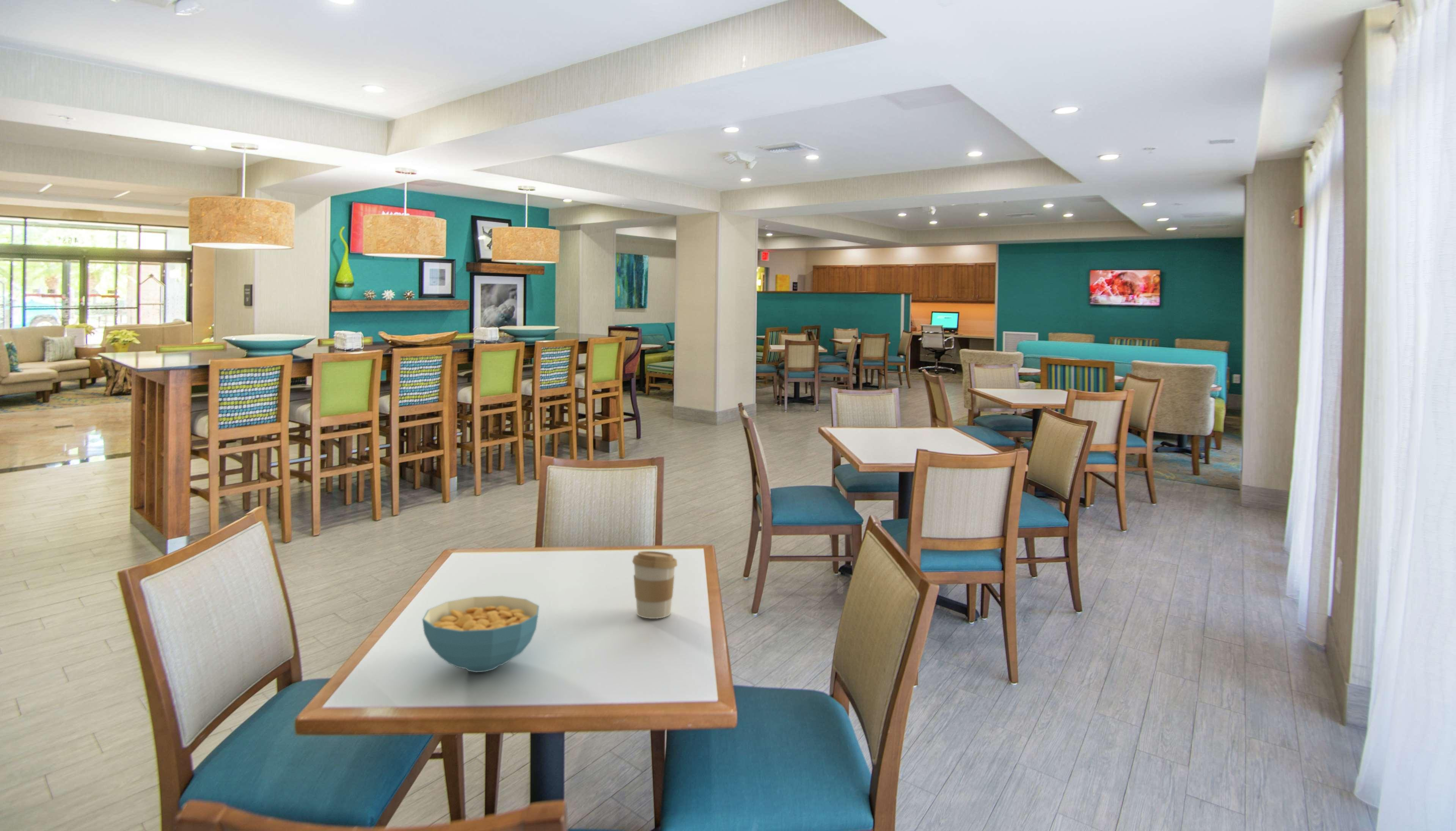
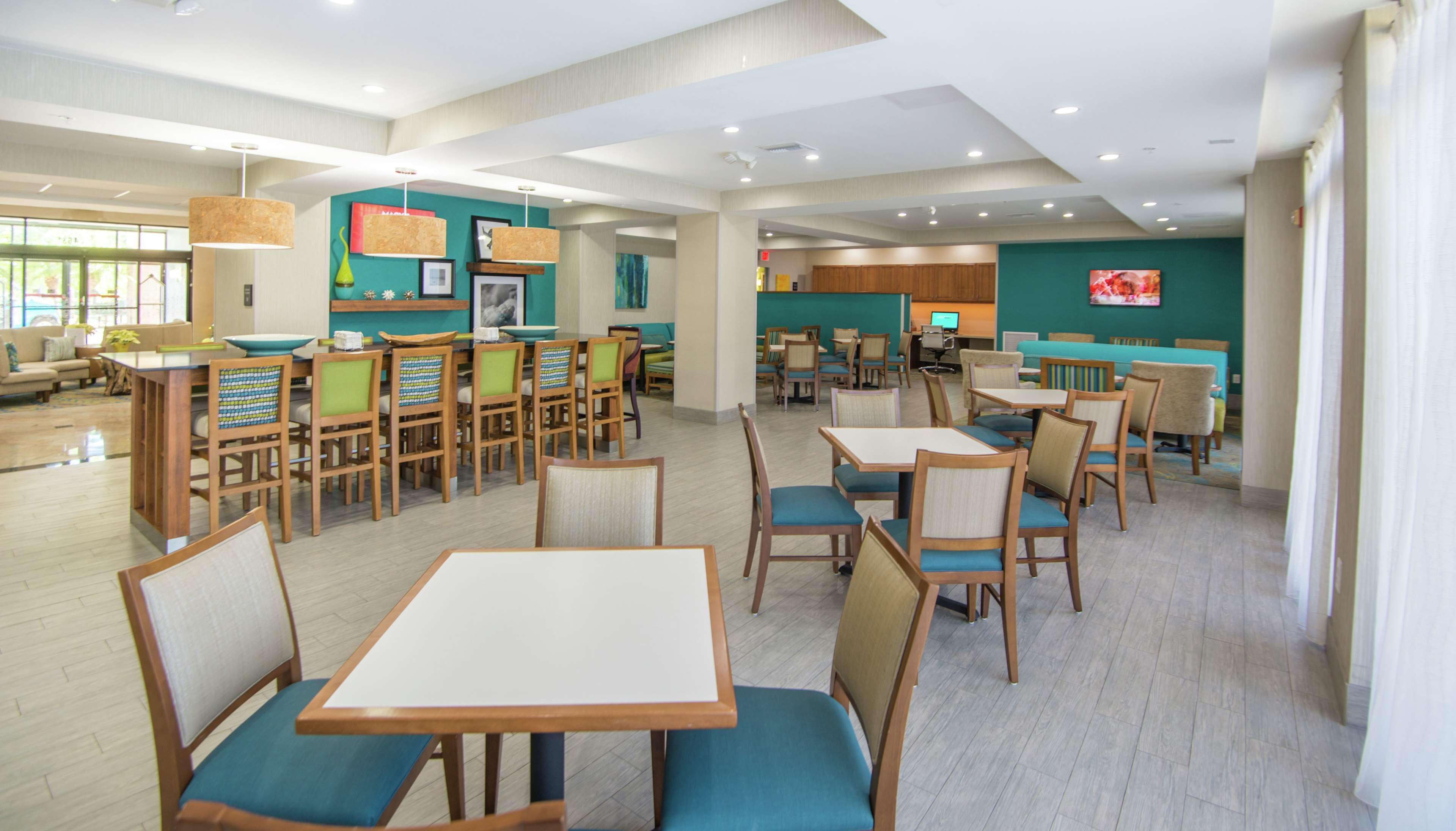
- cereal bowl (482, 639)
- coffee cup (654, 582)
